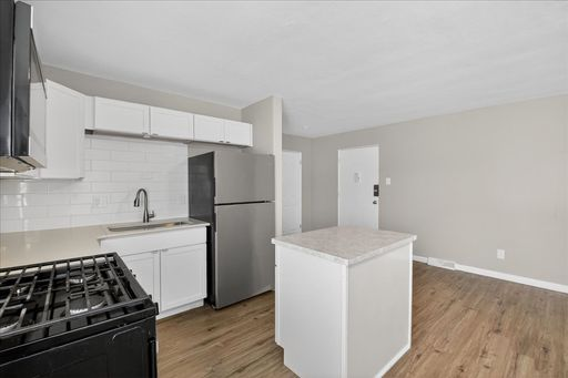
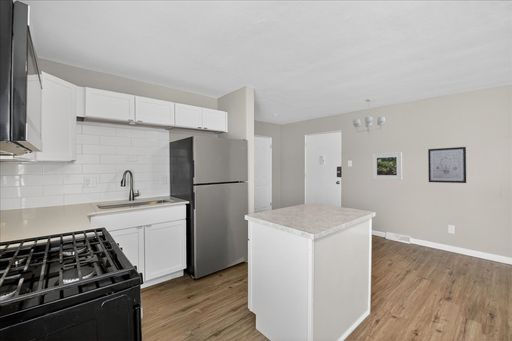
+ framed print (386, 166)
+ chandelier (368, 116)
+ wall art (446, 165)
